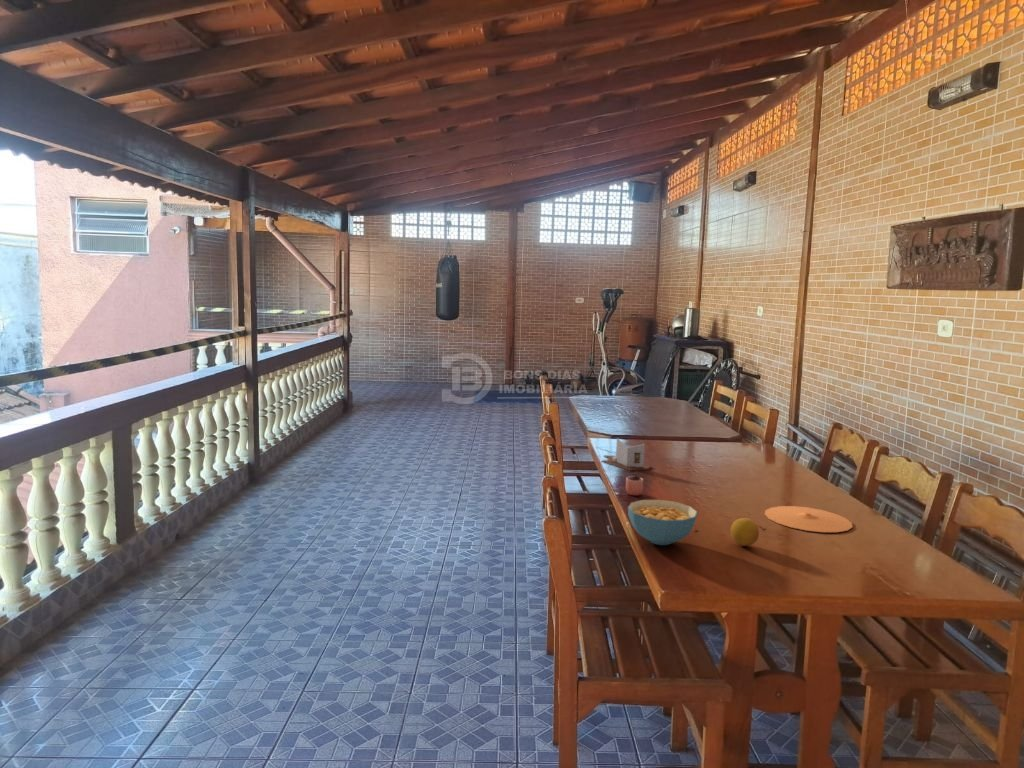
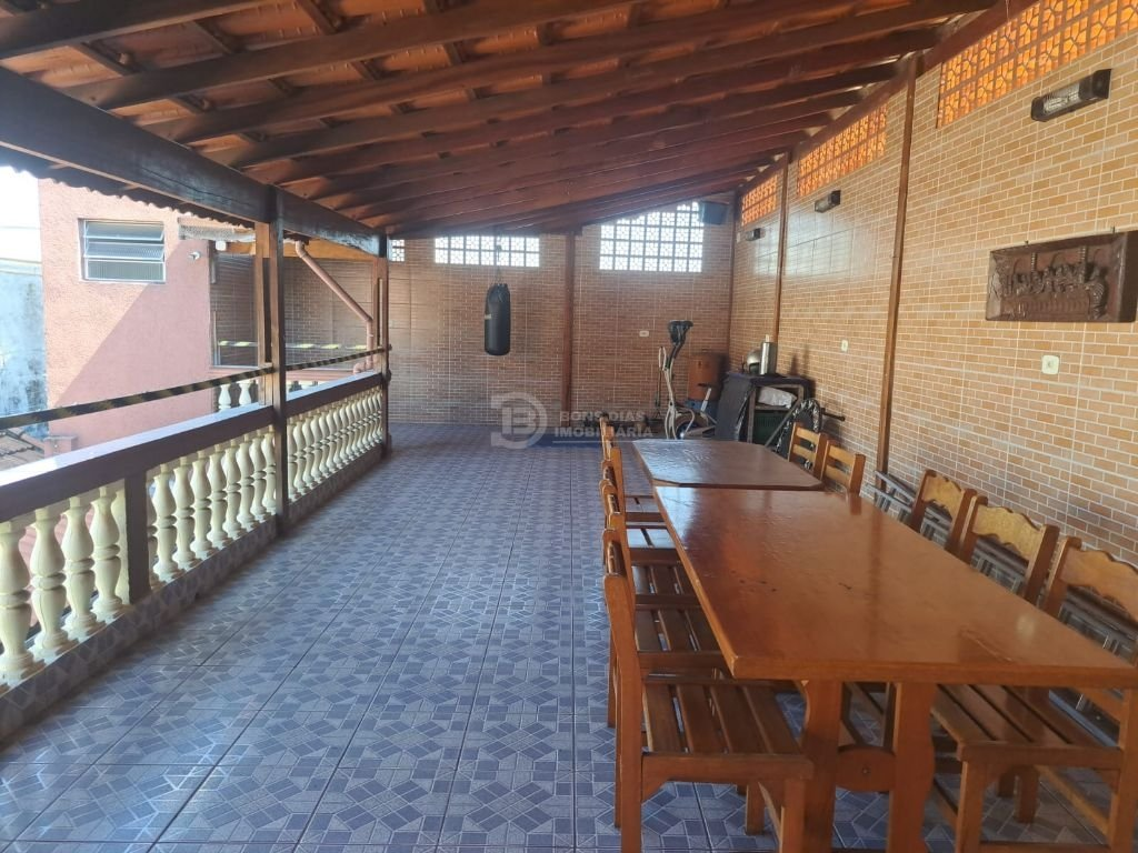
- plate (807, 515)
- cereal bowl (661, 525)
- cocoa (634, 478)
- fruit (744, 531)
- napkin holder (626, 451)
